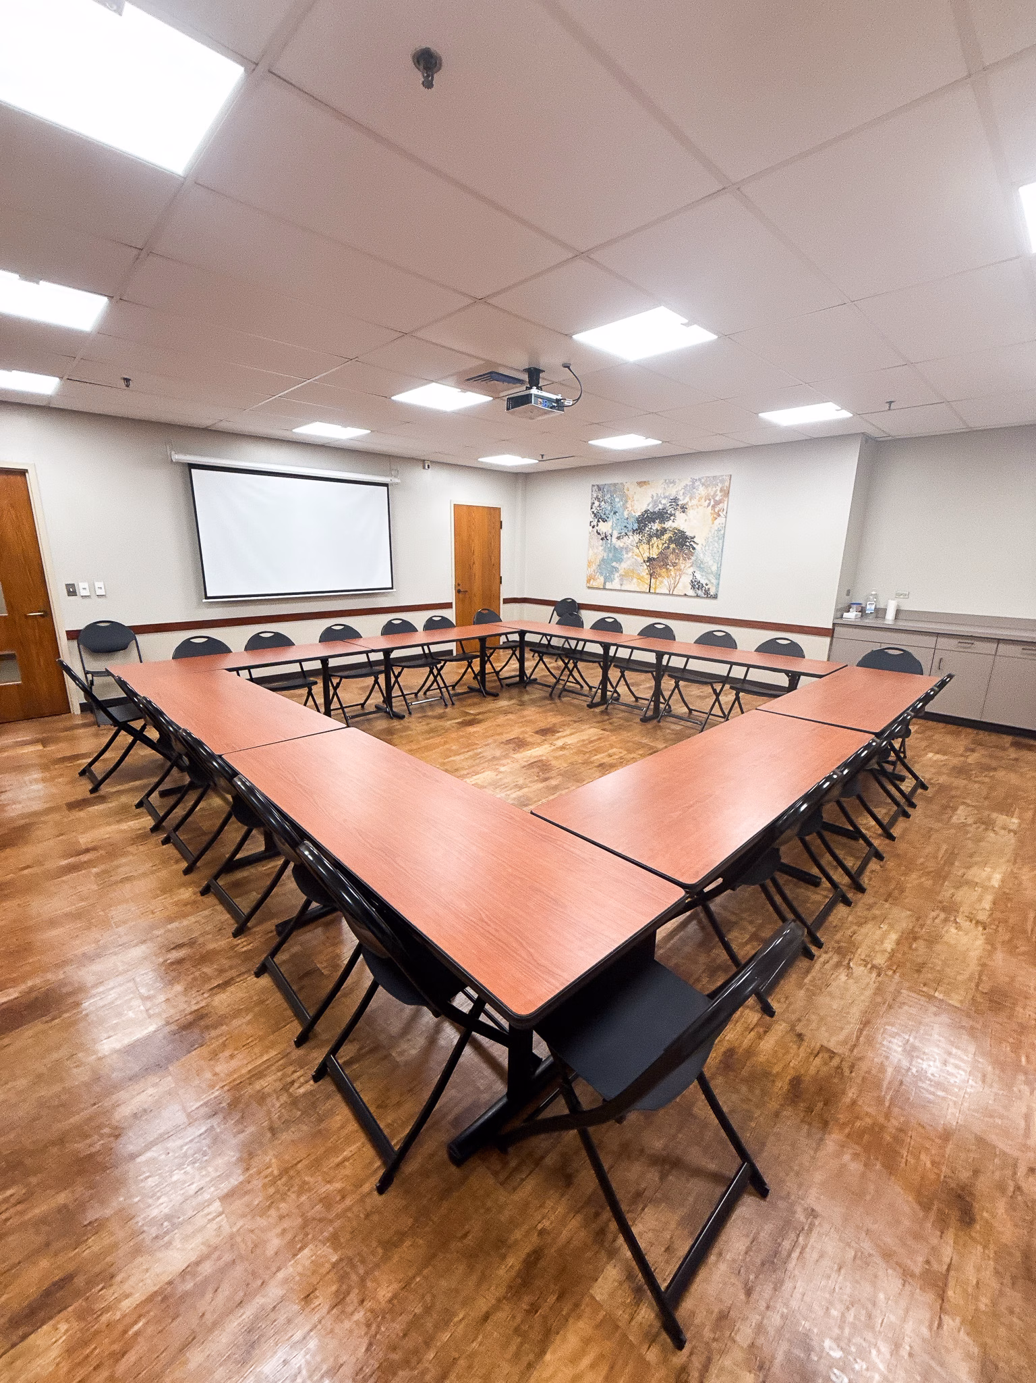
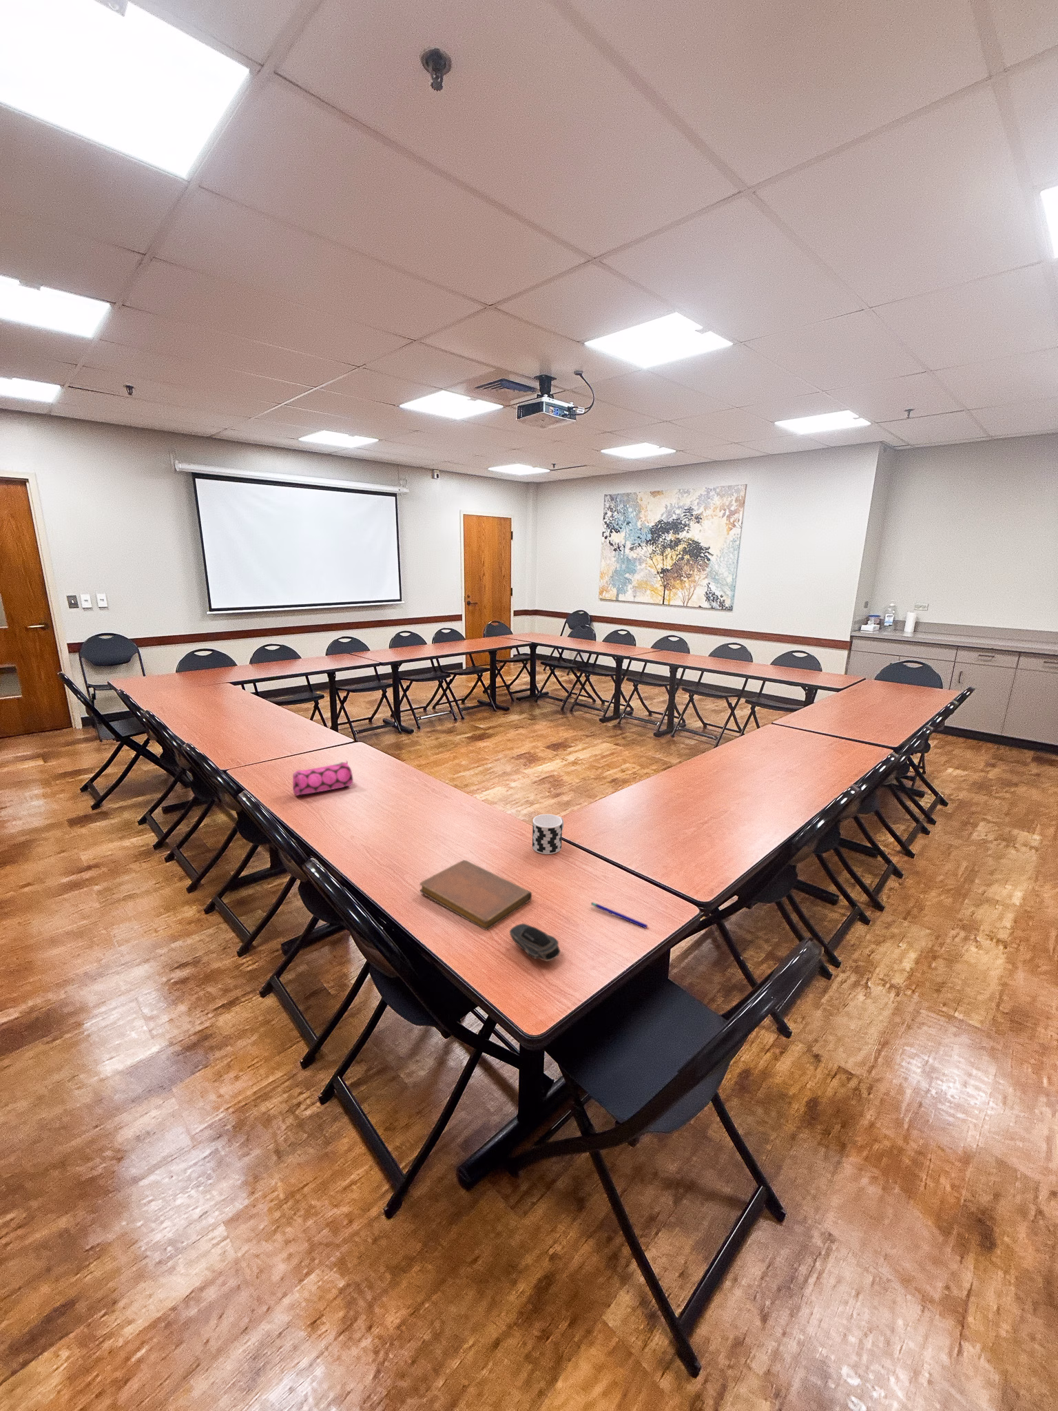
+ computer mouse (533, 940)
+ cup (550, 831)
+ notebook (475, 891)
+ pencil case (322, 777)
+ pen (618, 914)
